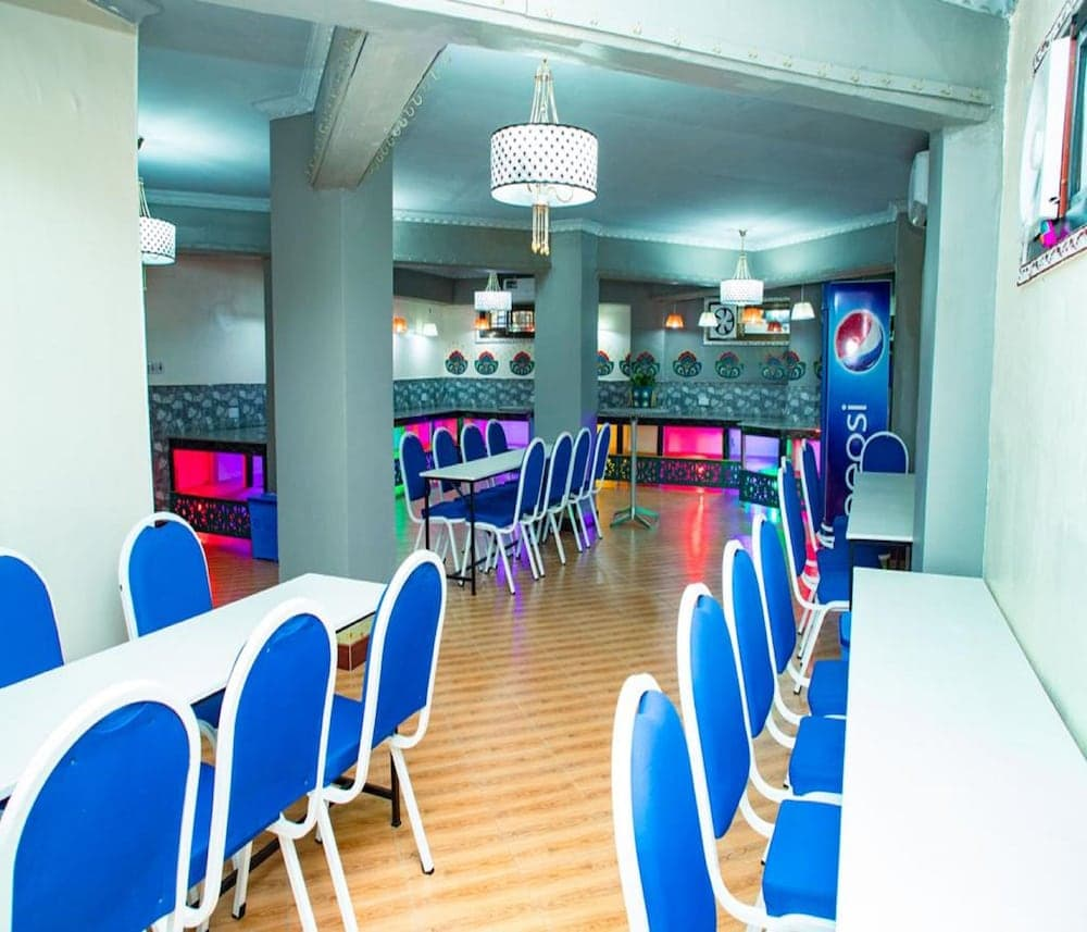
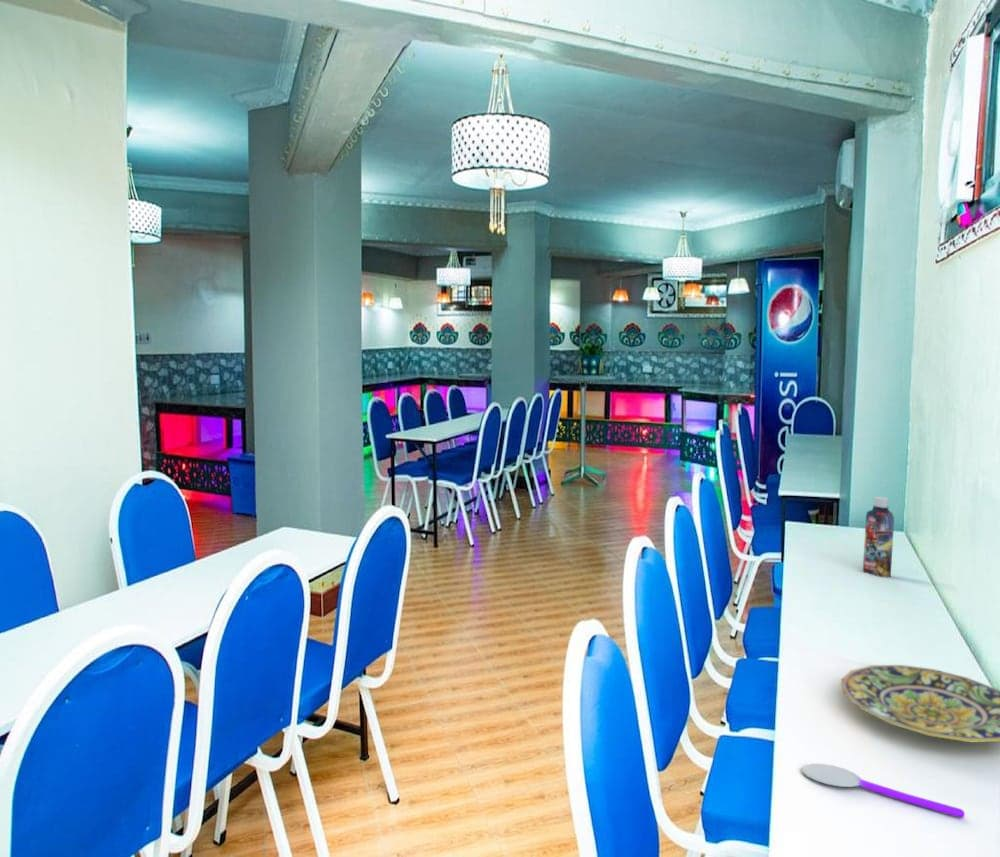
+ spoon (878, 787)
+ bottle (878, 536)
+ plate (931, 706)
